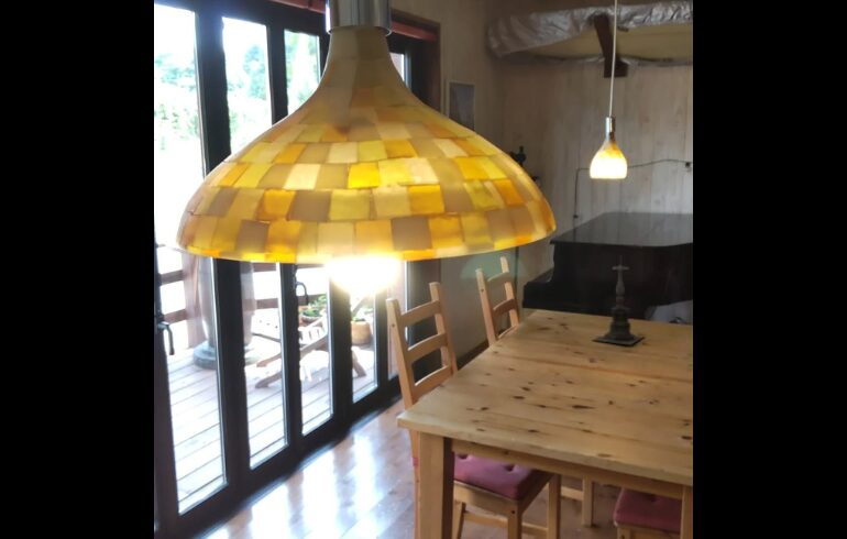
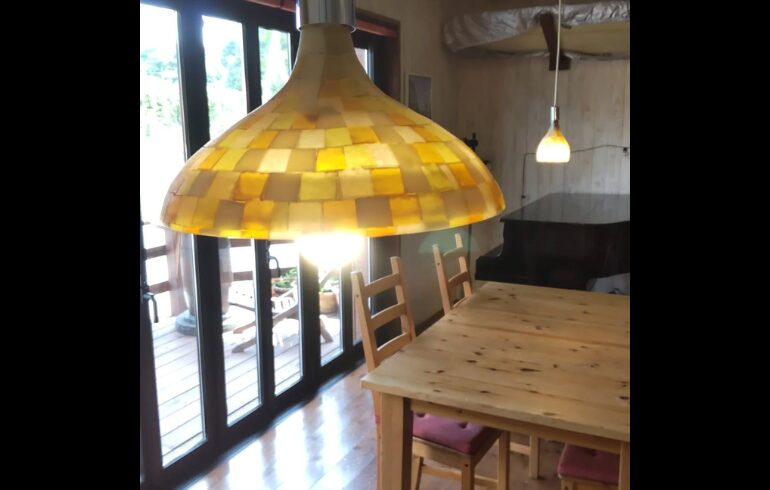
- candle holder (618, 297)
